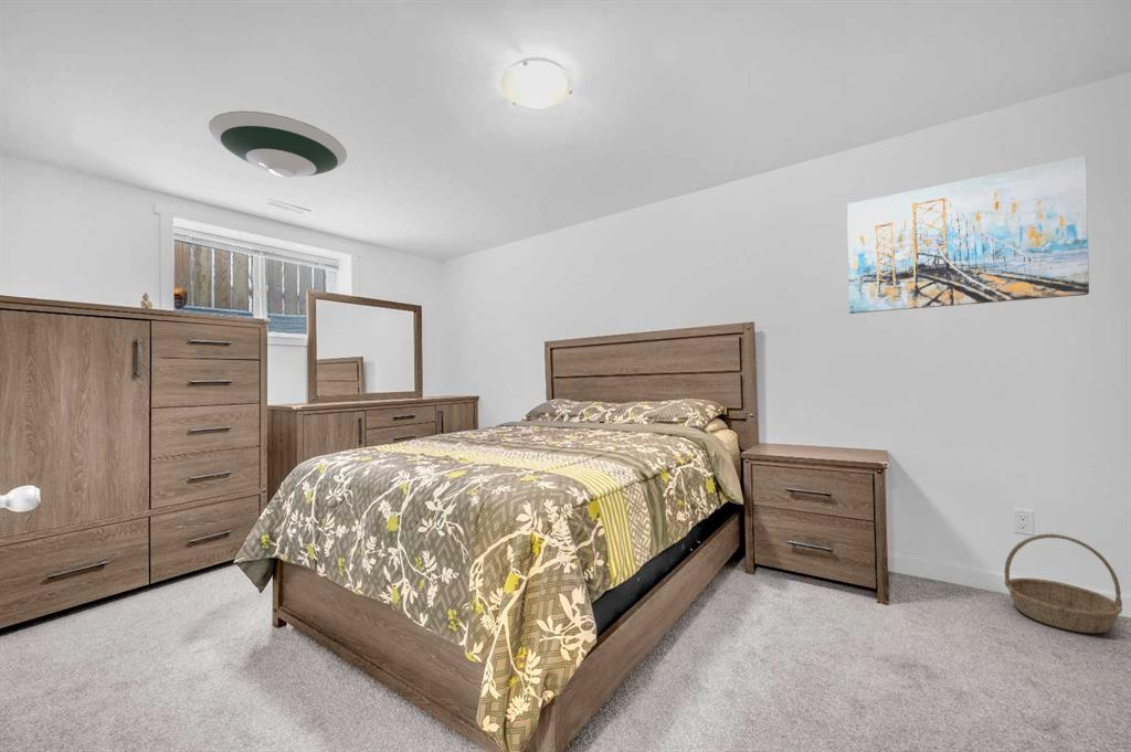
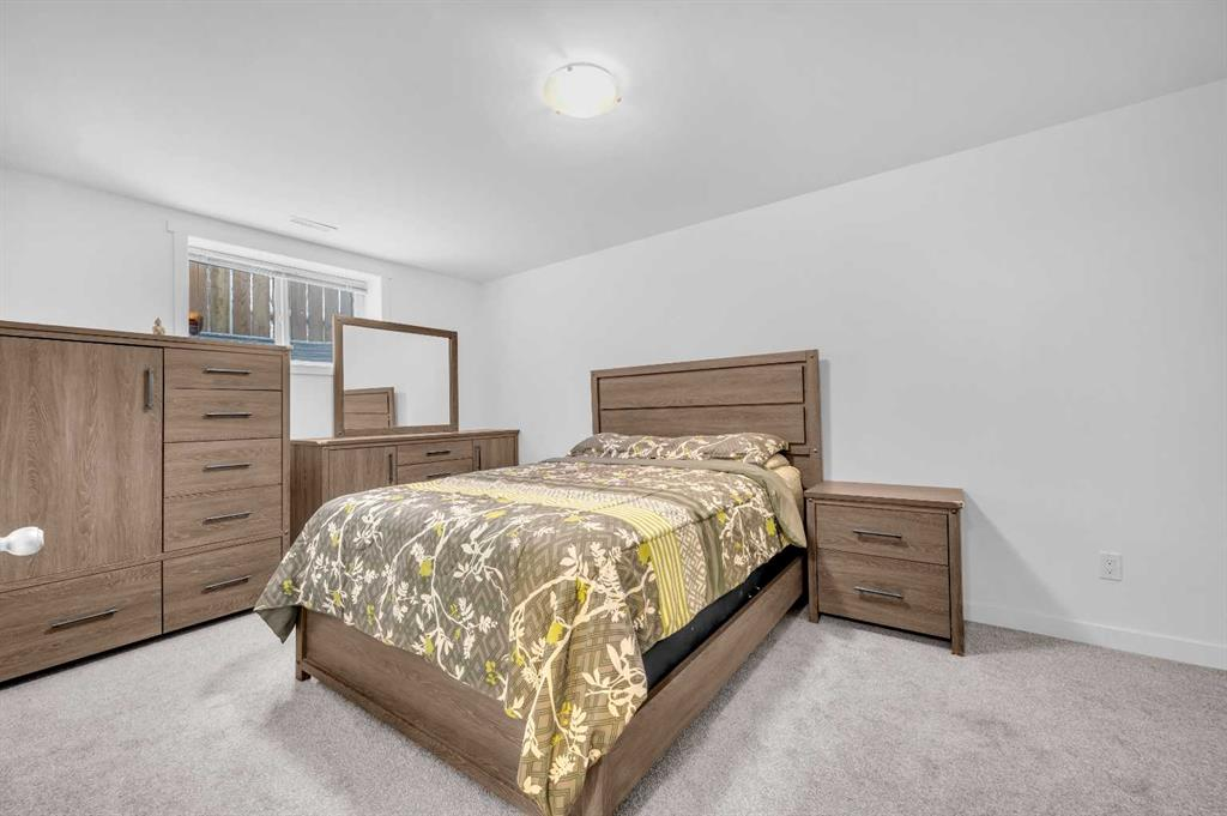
- basket (1059, 582)
- wall art (953, 244)
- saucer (282, 158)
